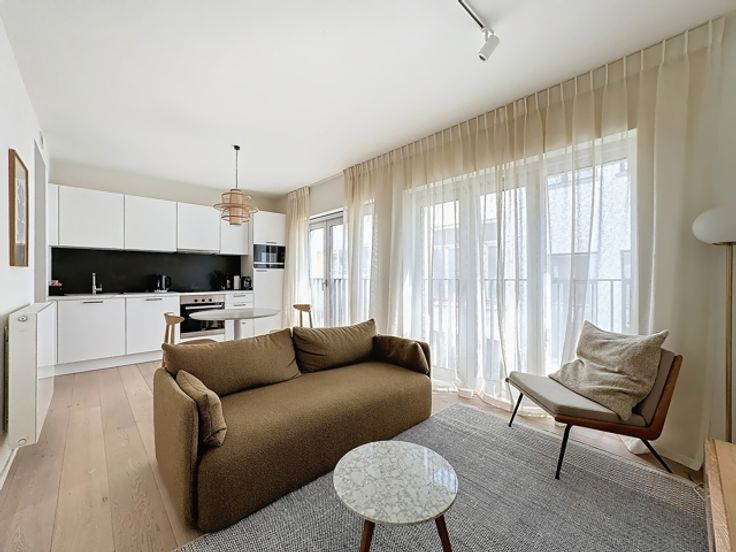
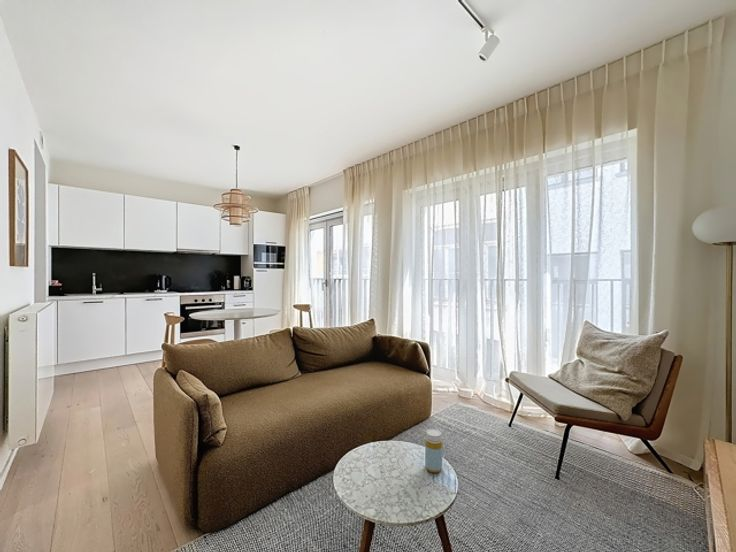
+ bottle (433, 450)
